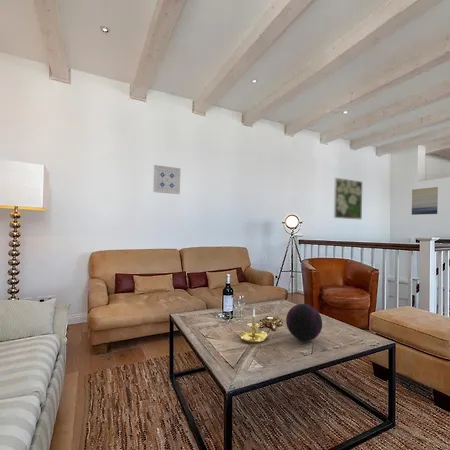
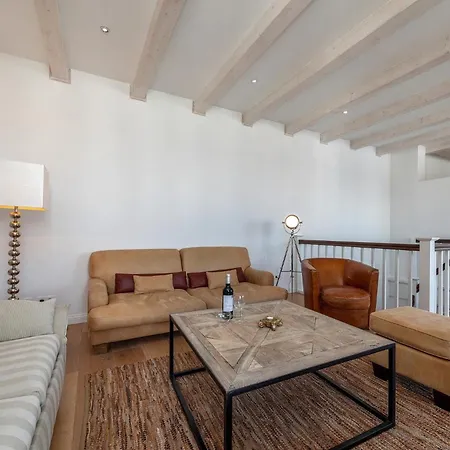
- candle holder (251, 323)
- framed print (348, 199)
- decorative orb (303, 321)
- wall art (167, 180)
- wall art (424, 201)
